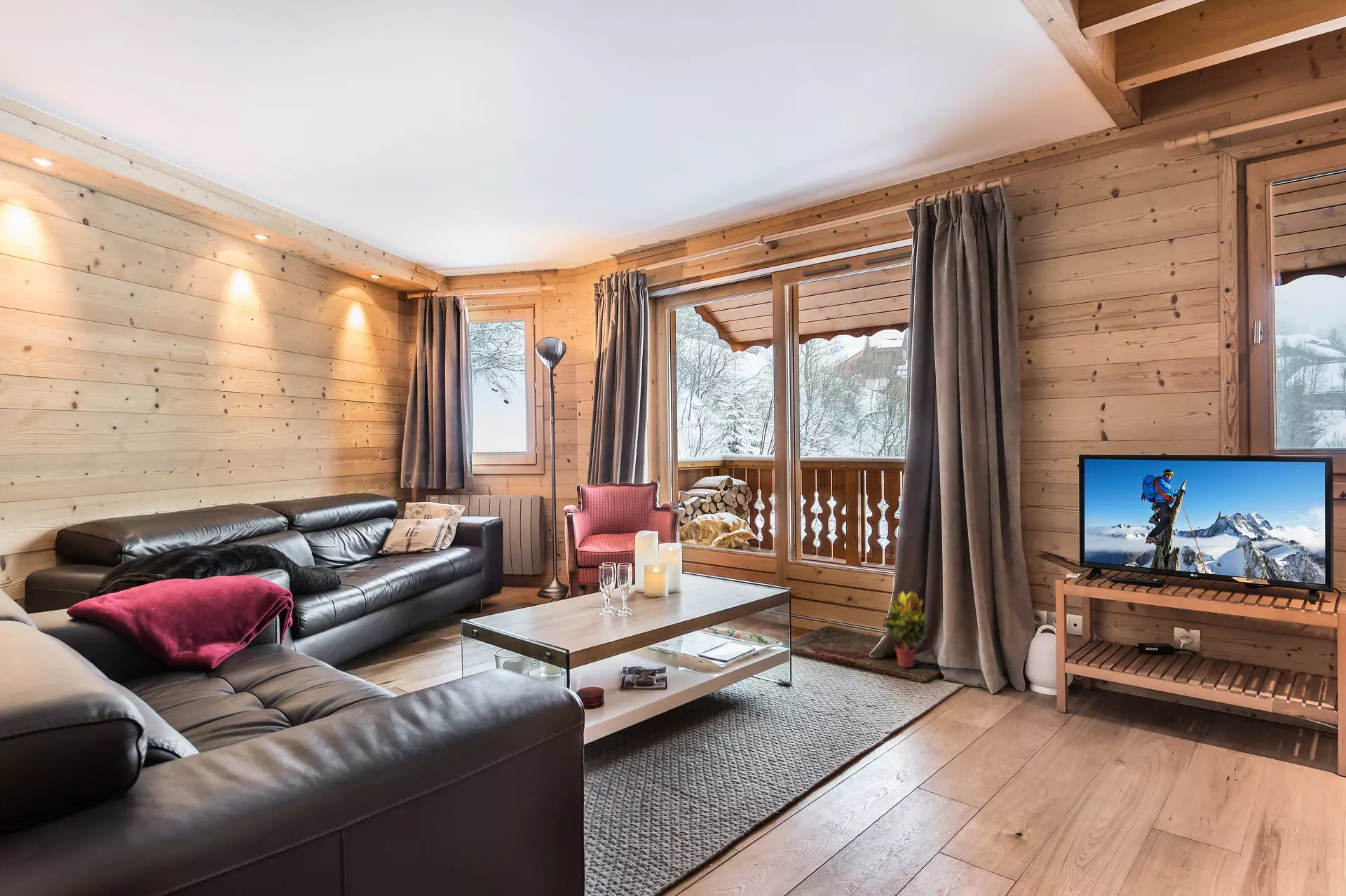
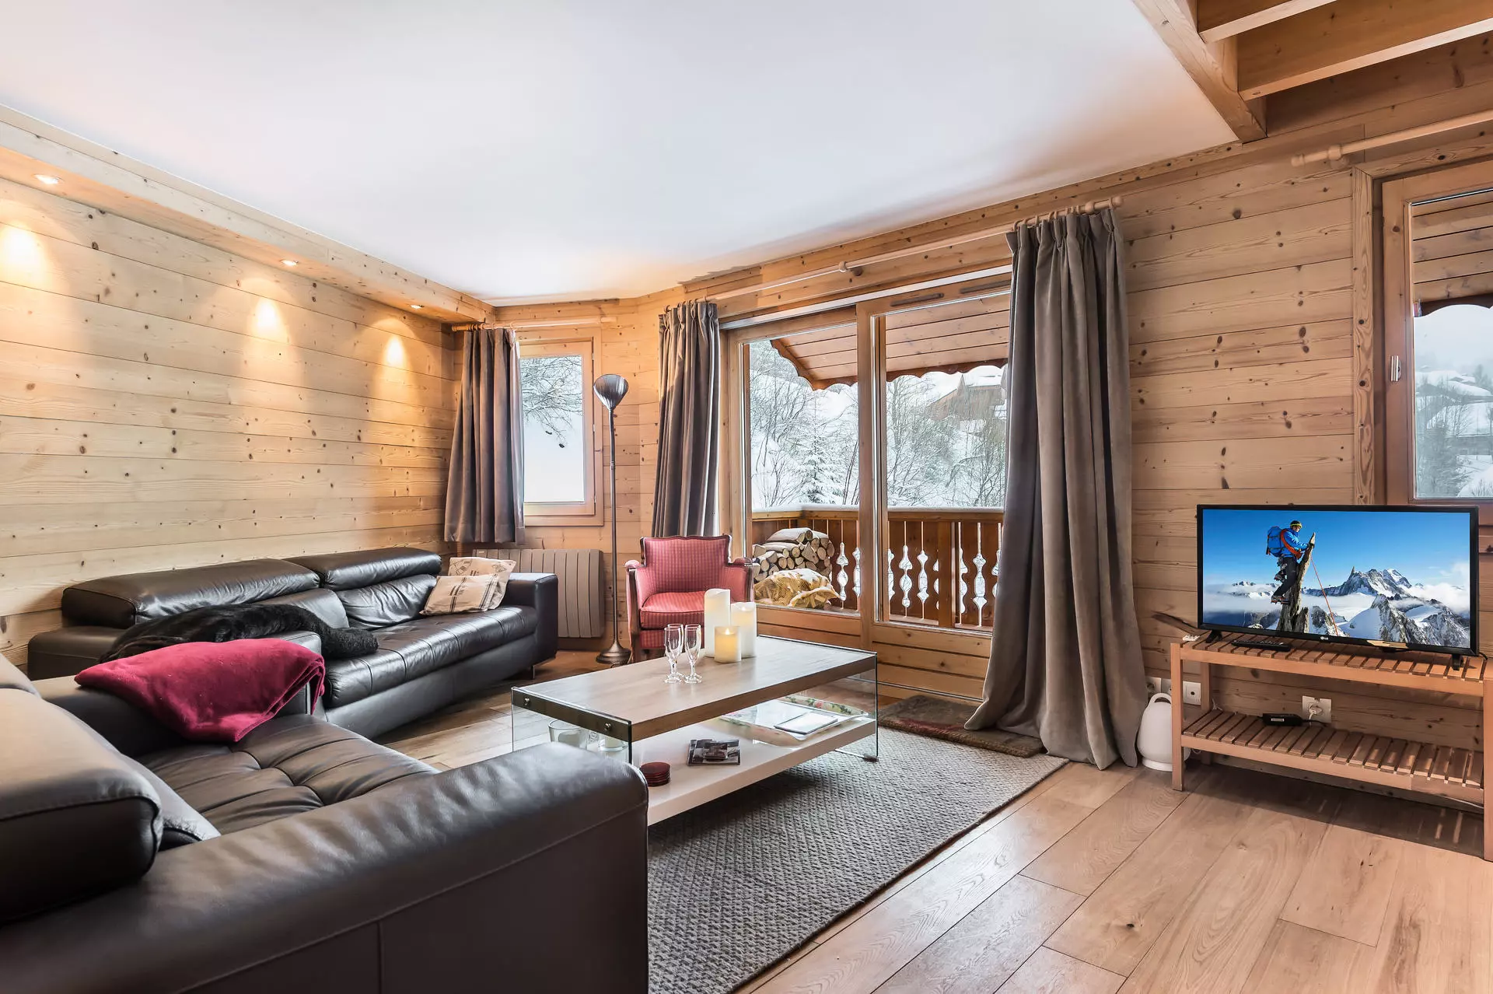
- potted plant (907, 628)
